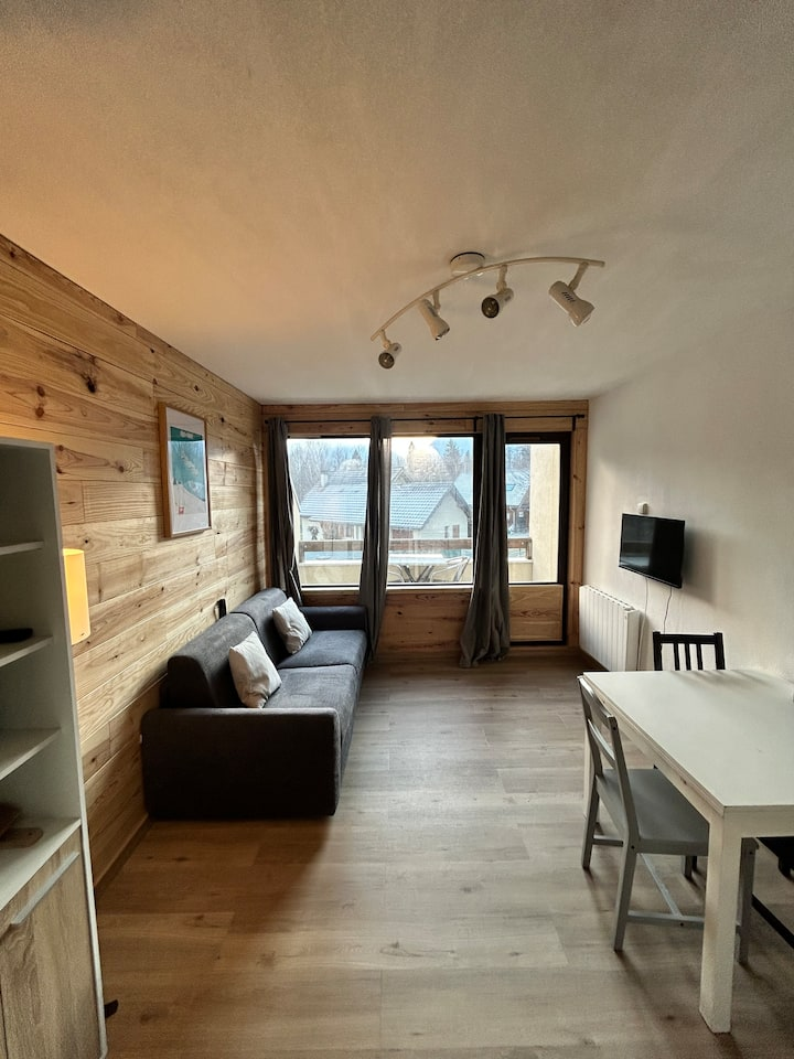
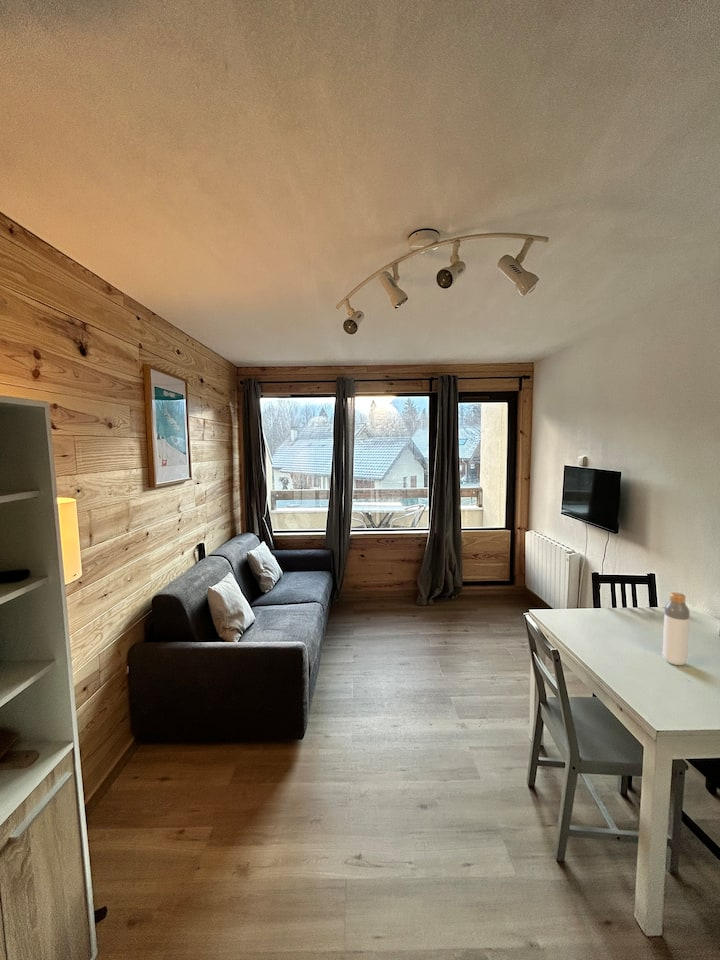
+ bottle (676, 628)
